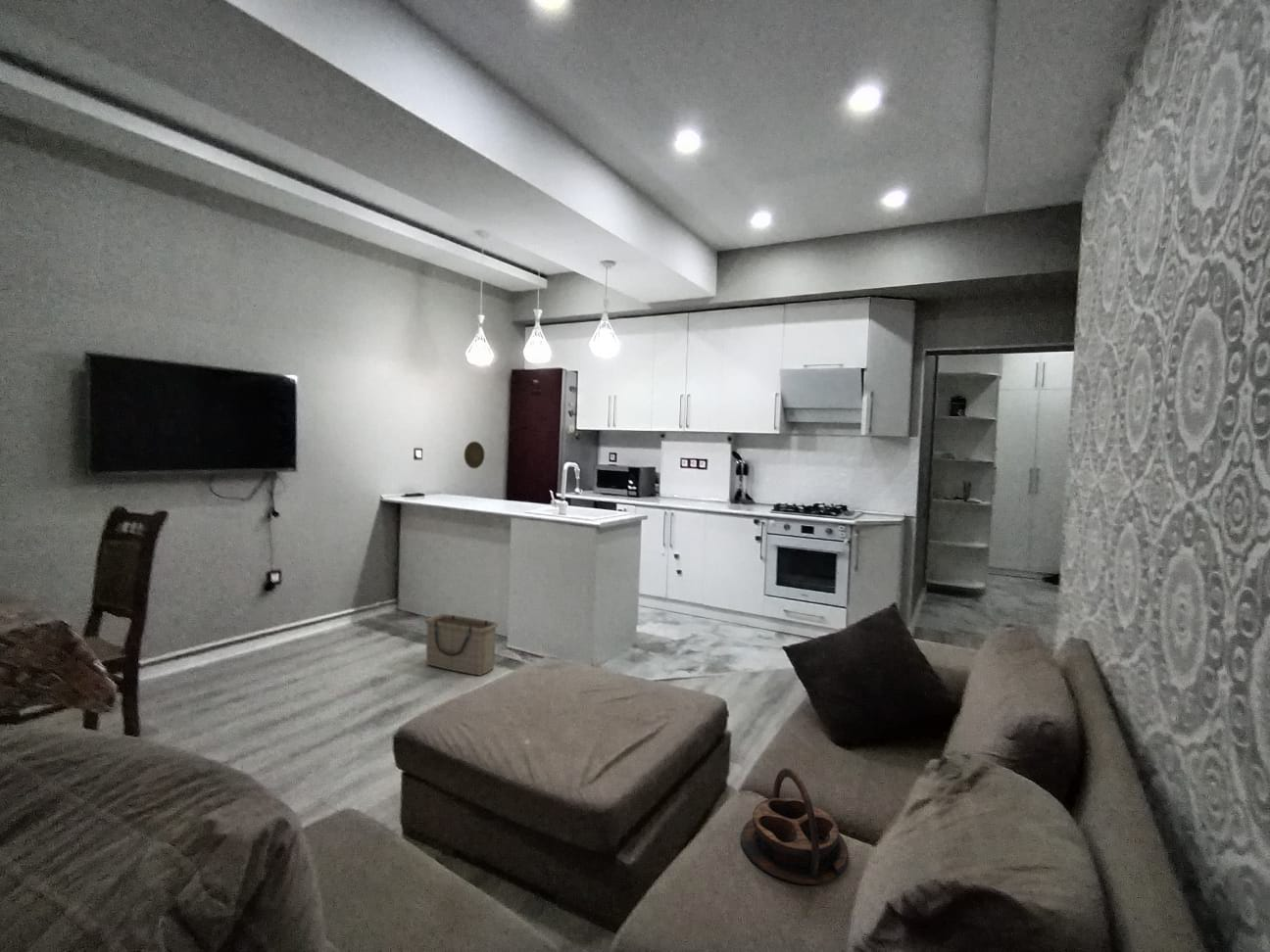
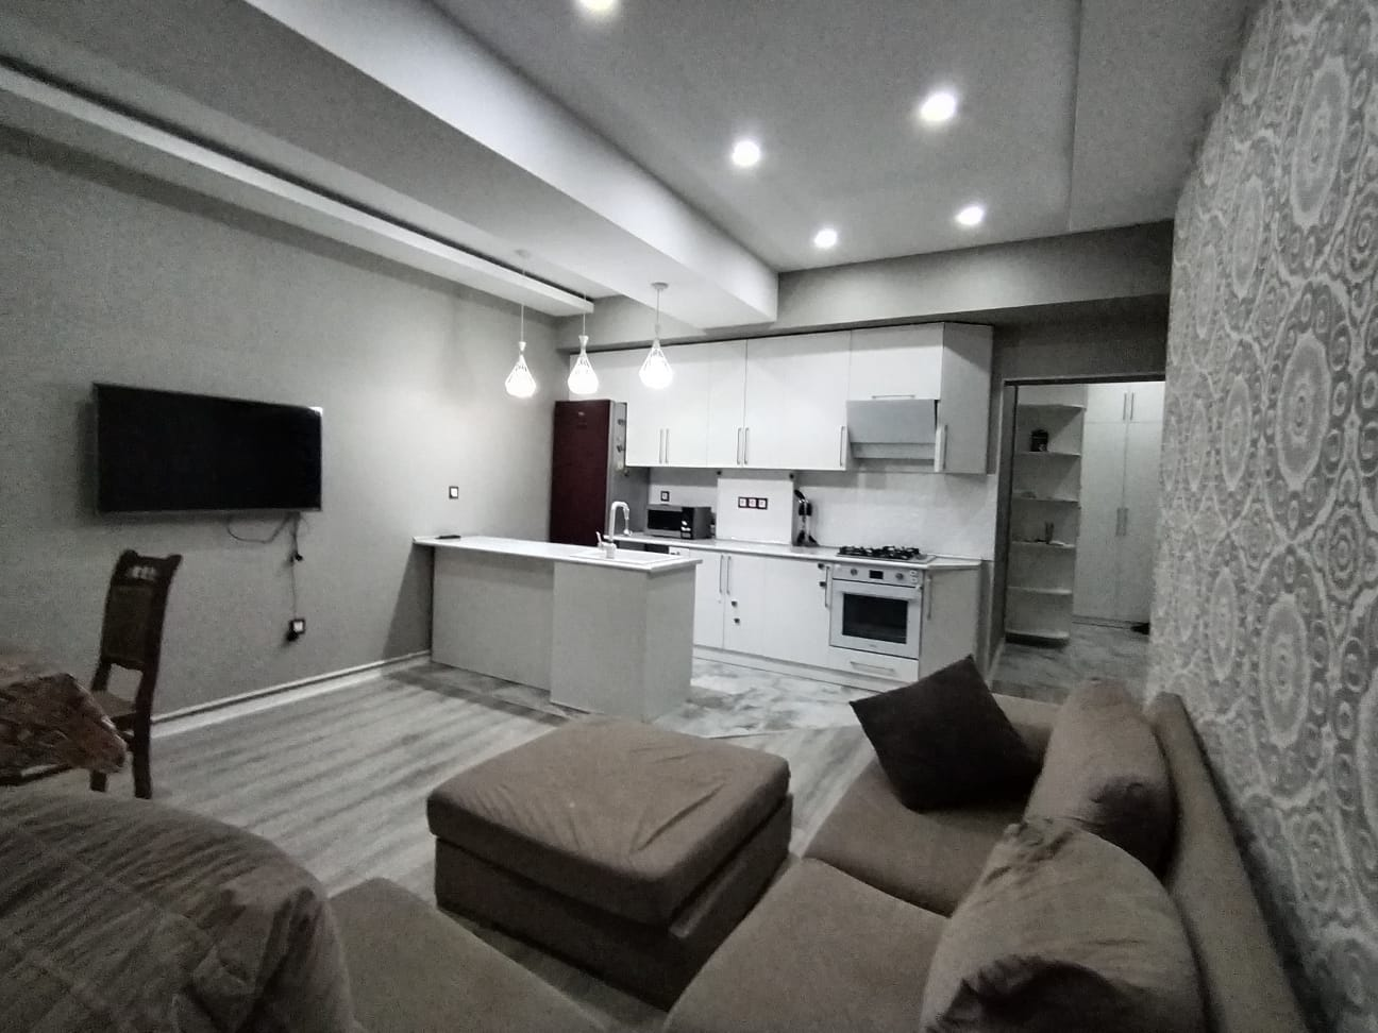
- basket (461, 643)
- serving tray (795, 810)
- decorative plate (475, 454)
